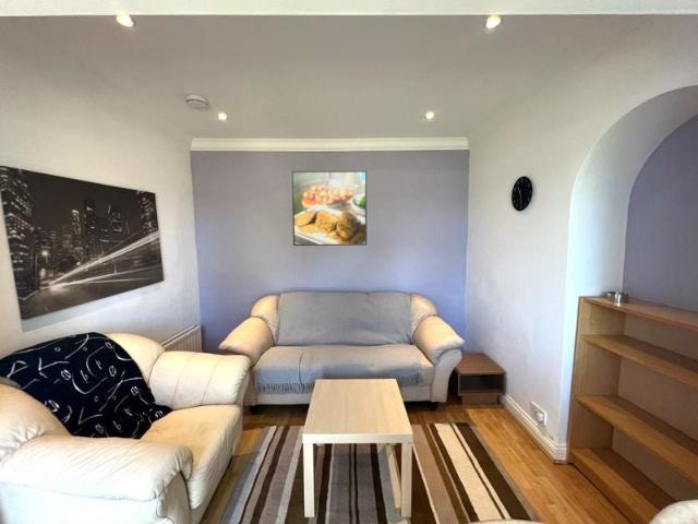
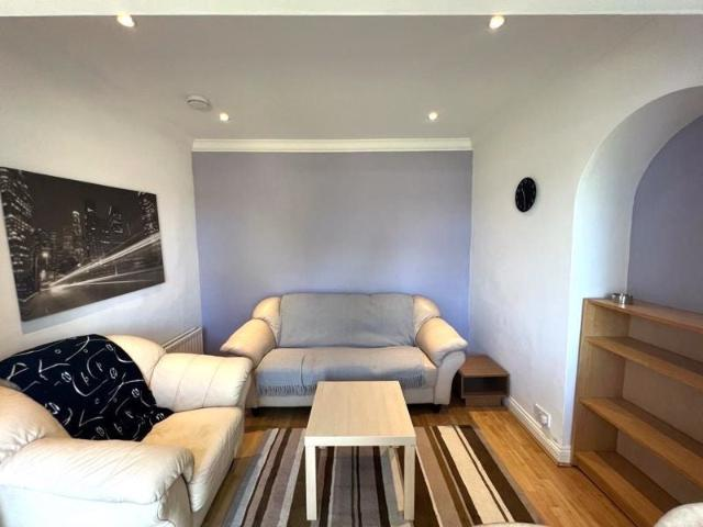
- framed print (329, 209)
